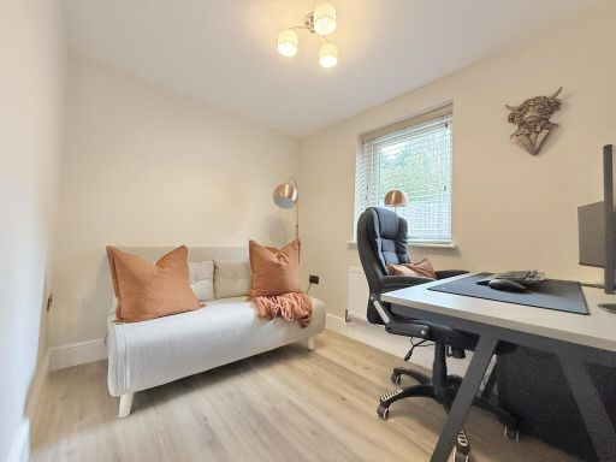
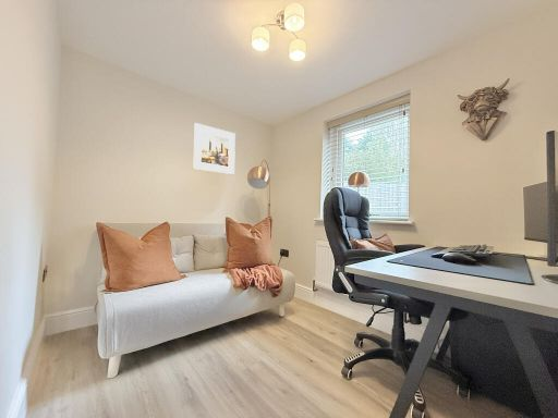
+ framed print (215, 149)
